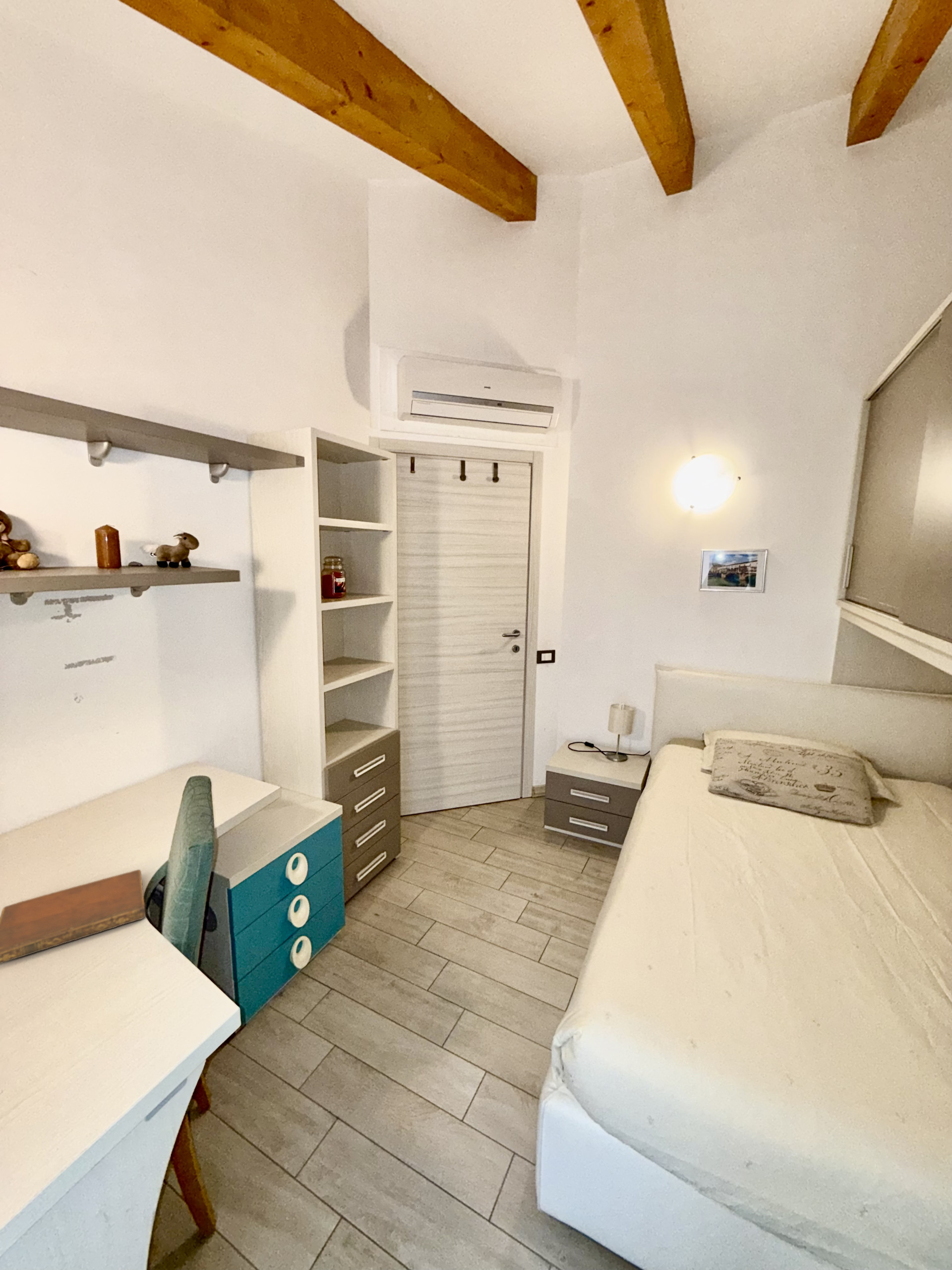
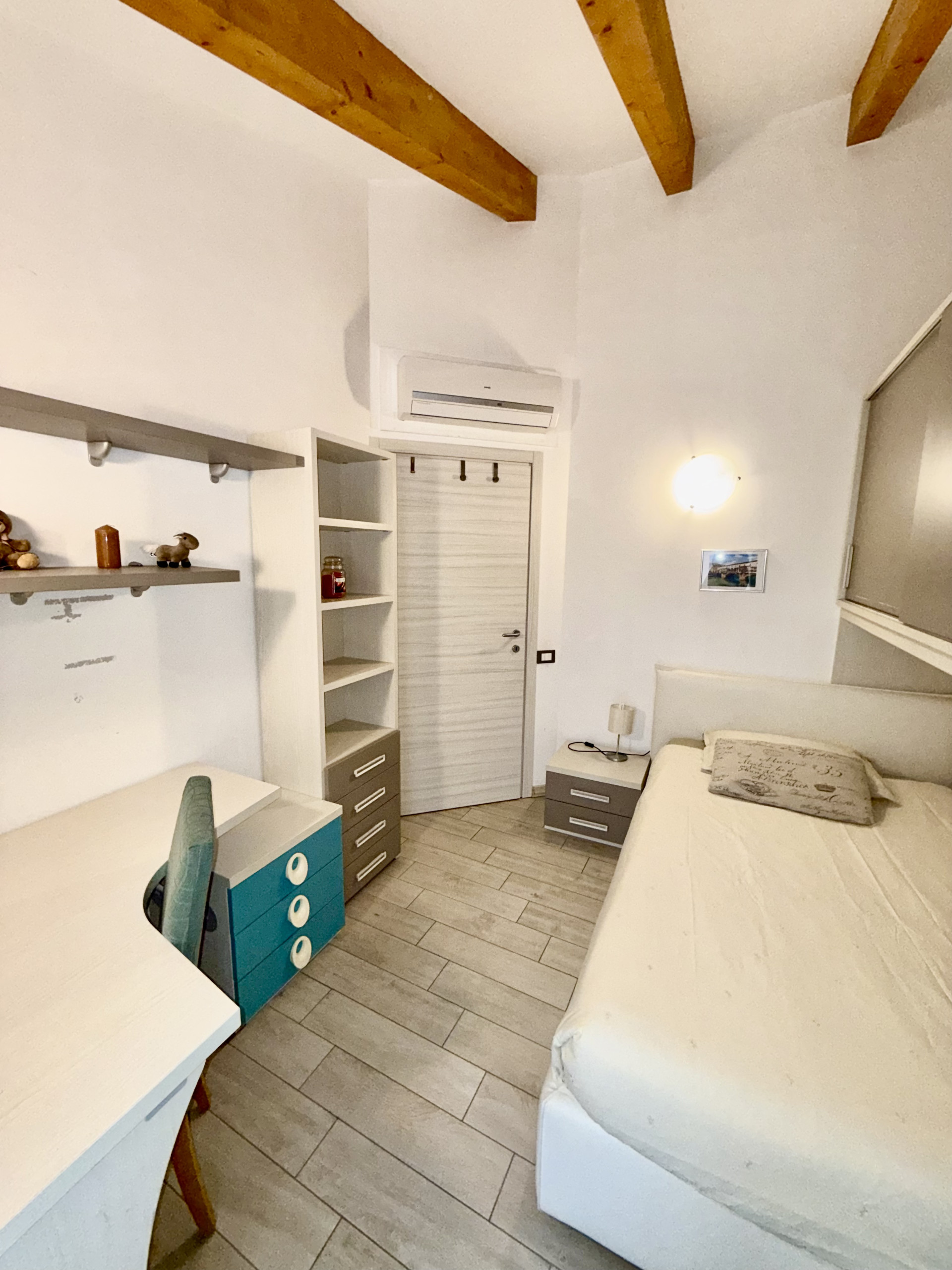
- notebook (74, 912)
